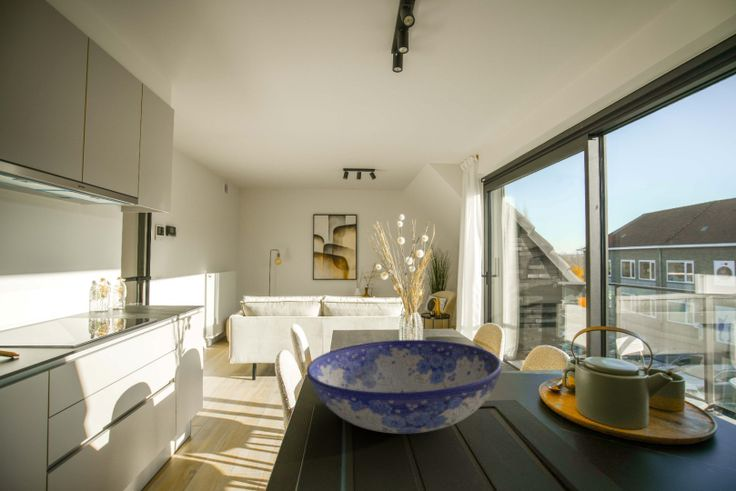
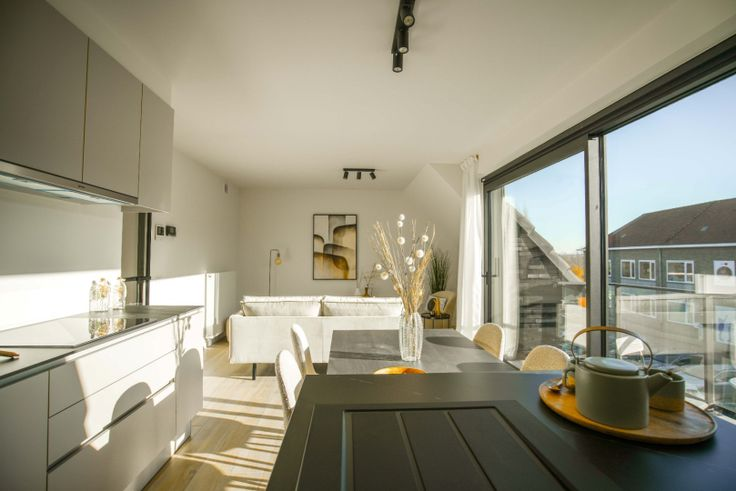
- ceramic bowl (401, 384)
